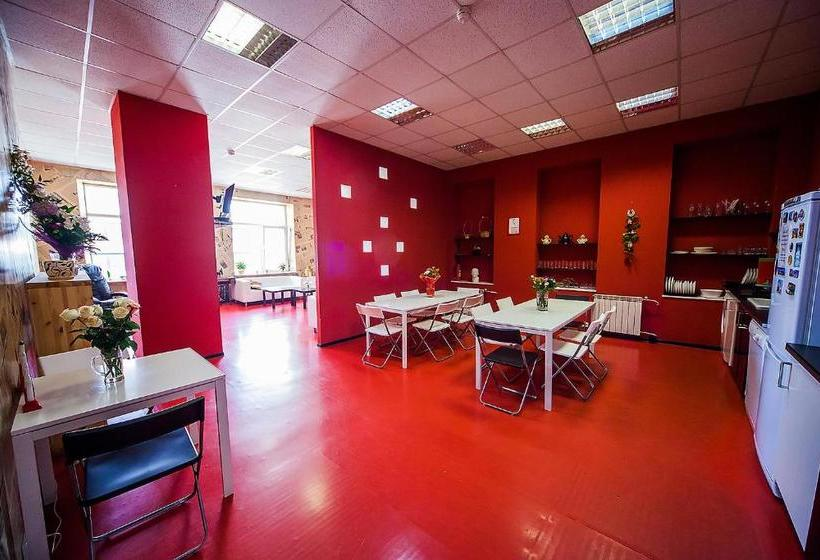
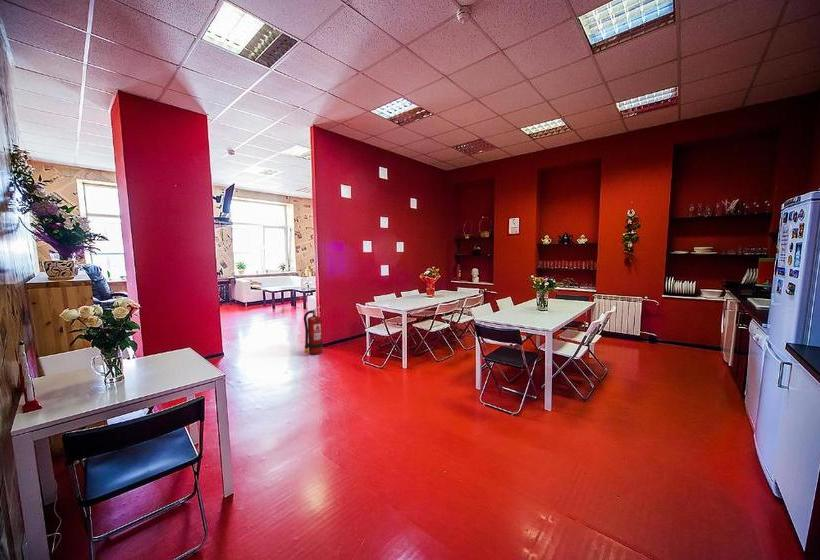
+ fire extinguisher (312, 330)
